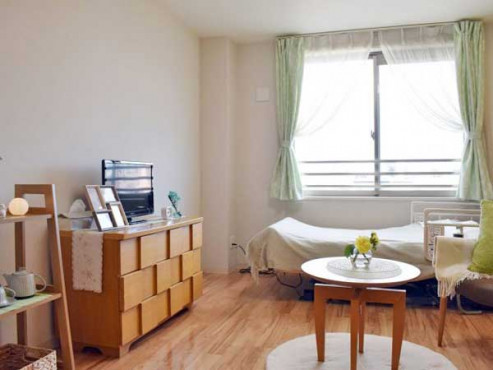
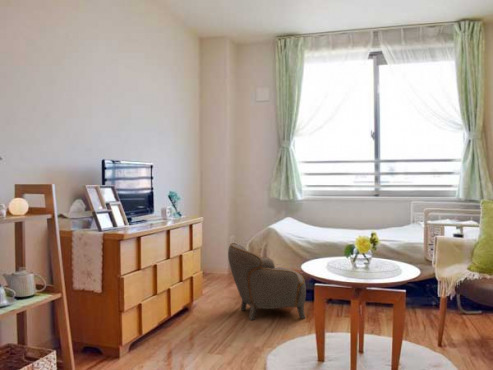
+ armchair (269, 277)
